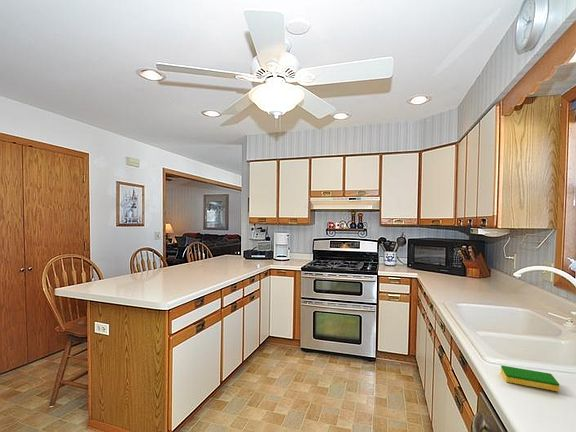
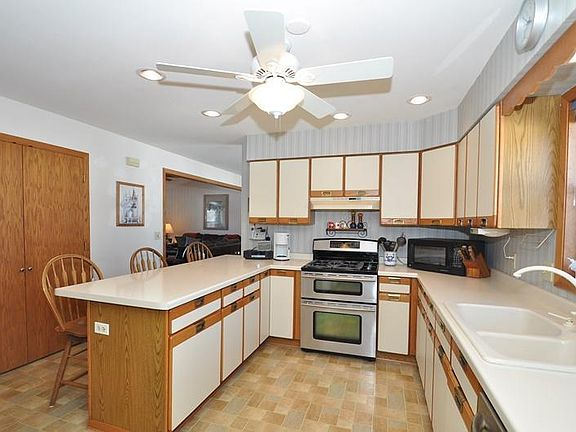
- dish sponge (528, 377)
